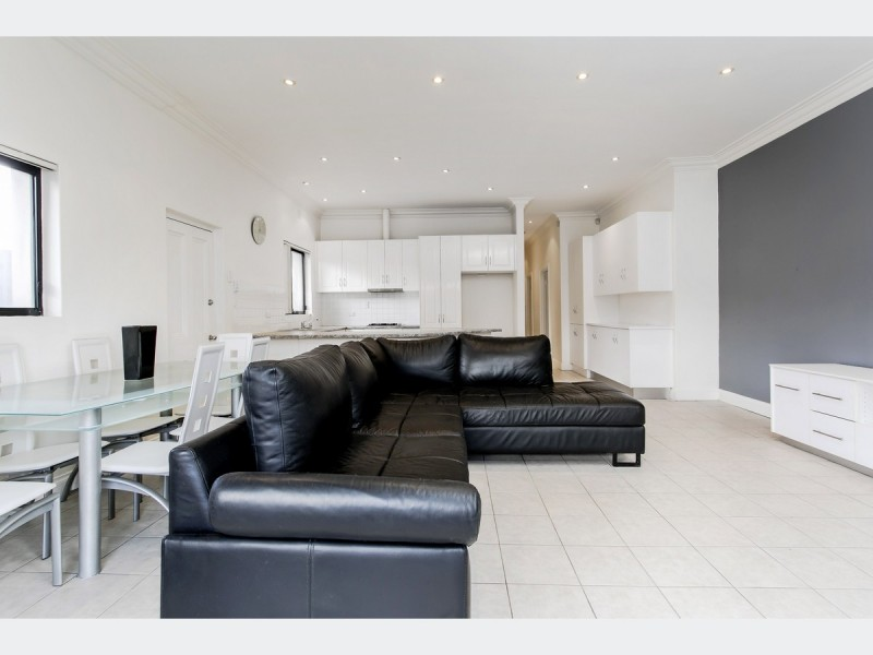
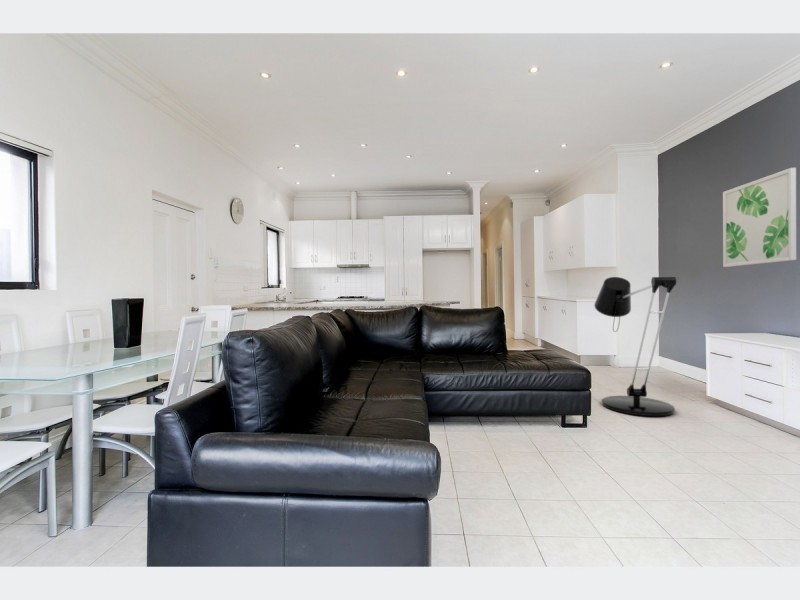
+ wall art (755, 222)
+ floor lamp (641, 340)
